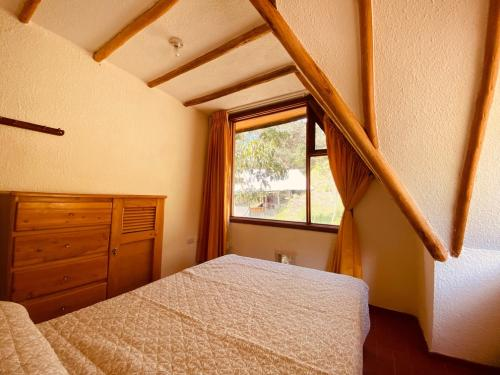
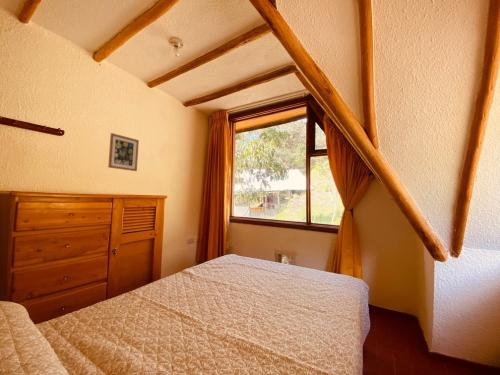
+ wall art (124, 153)
